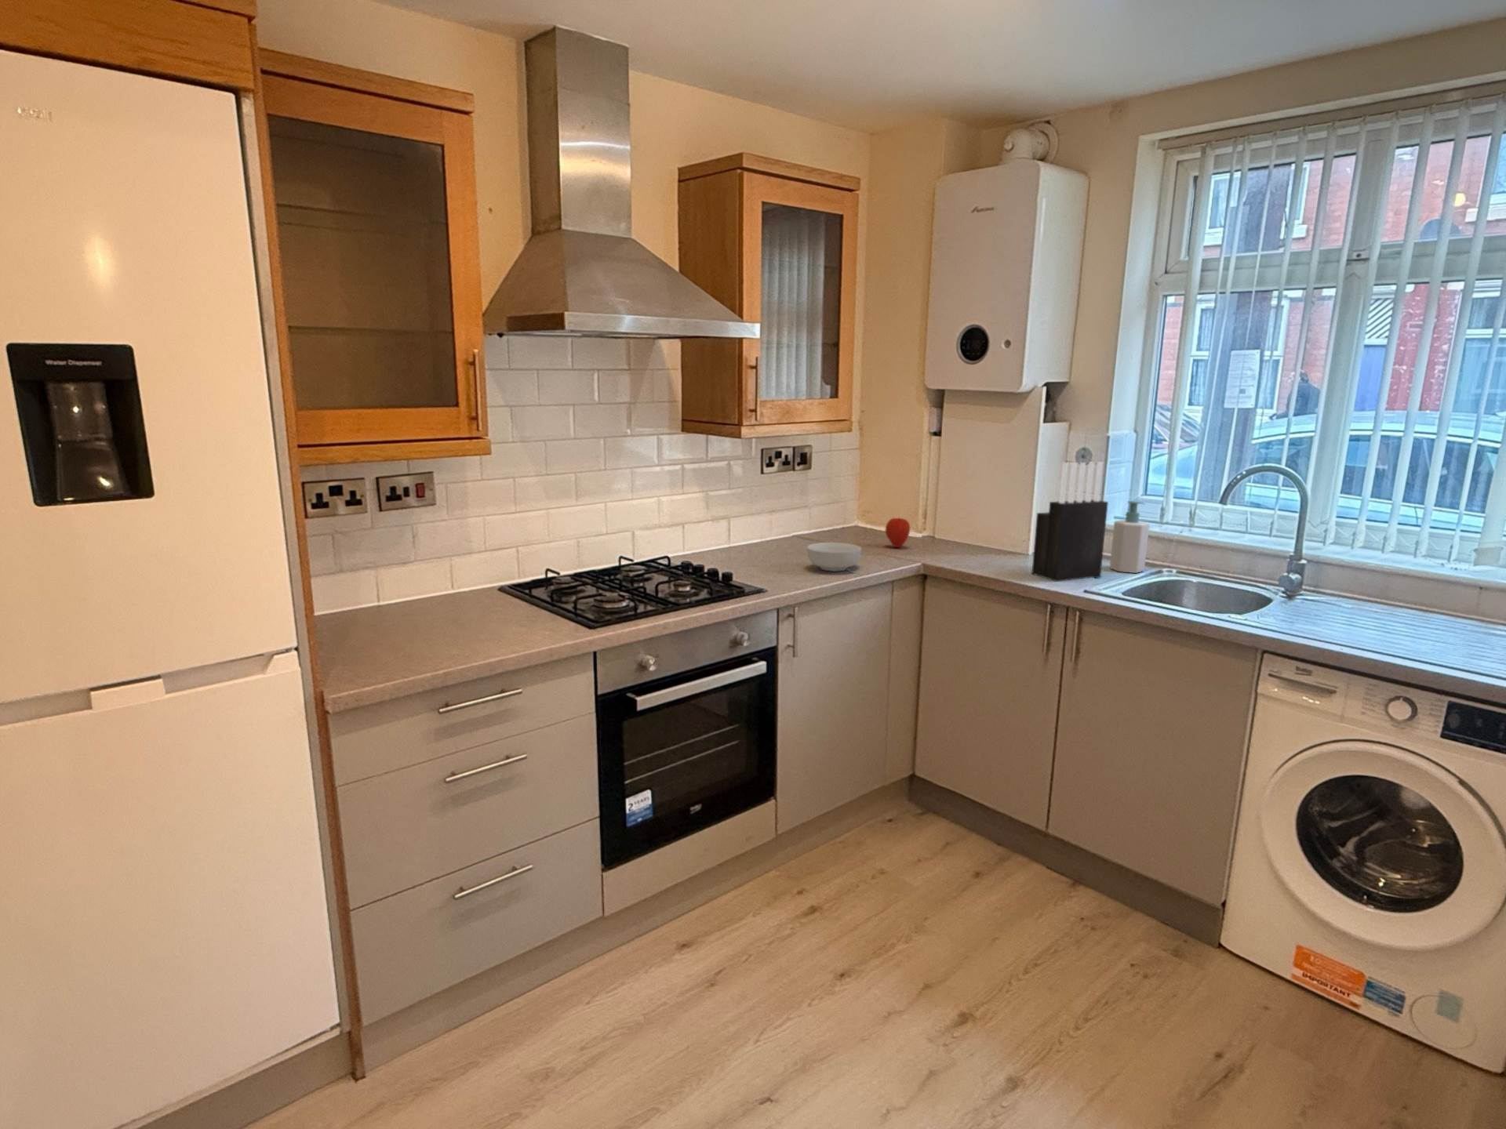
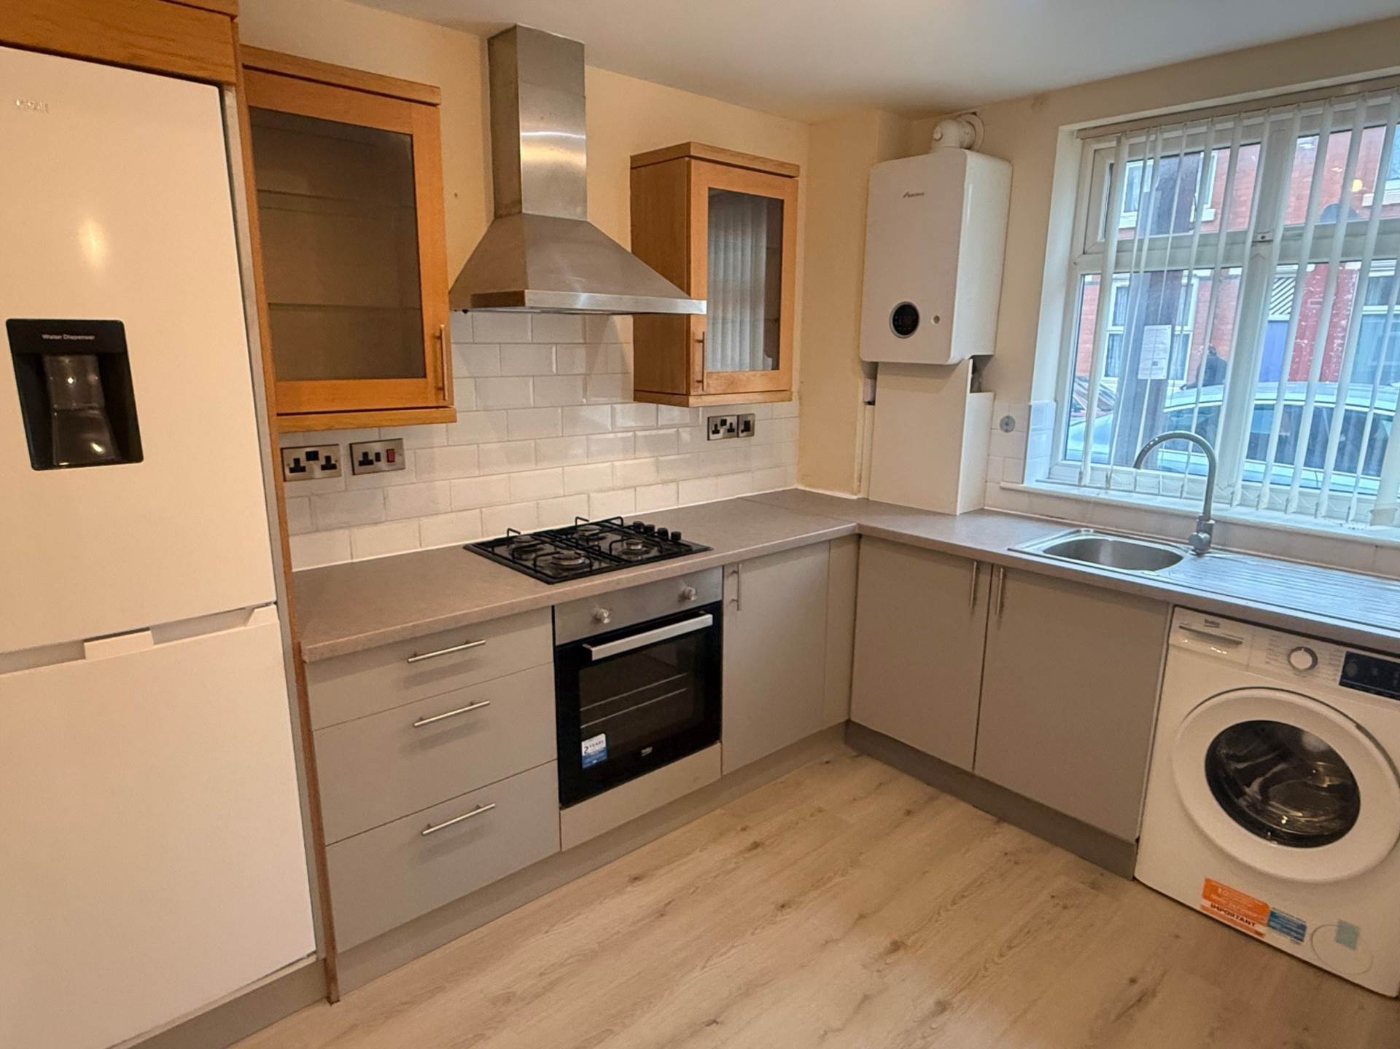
- soap bottle (1130, 536)
- knife block (1068, 519)
- apple (898, 532)
- cereal bowl (834, 557)
